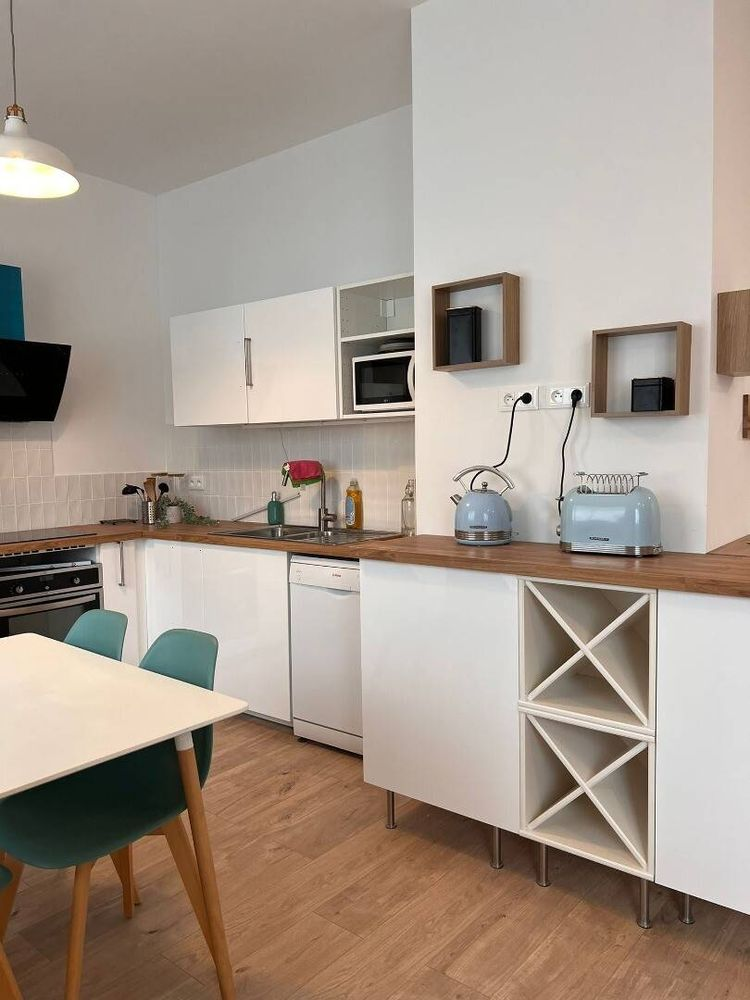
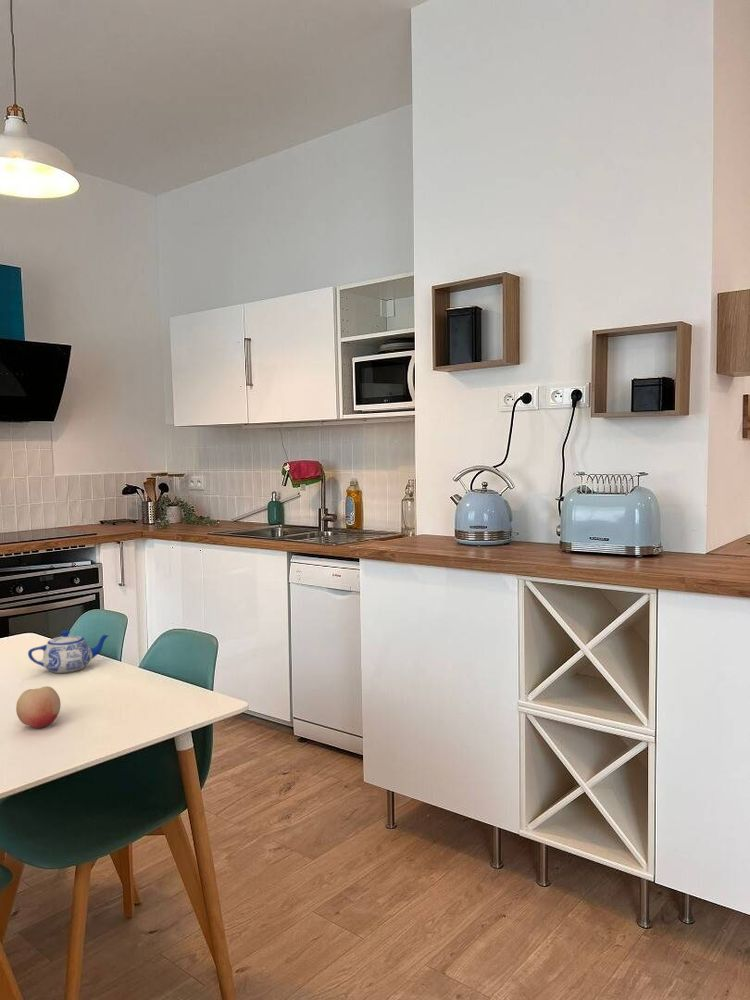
+ fruit (38, 706)
+ teapot (70, 649)
